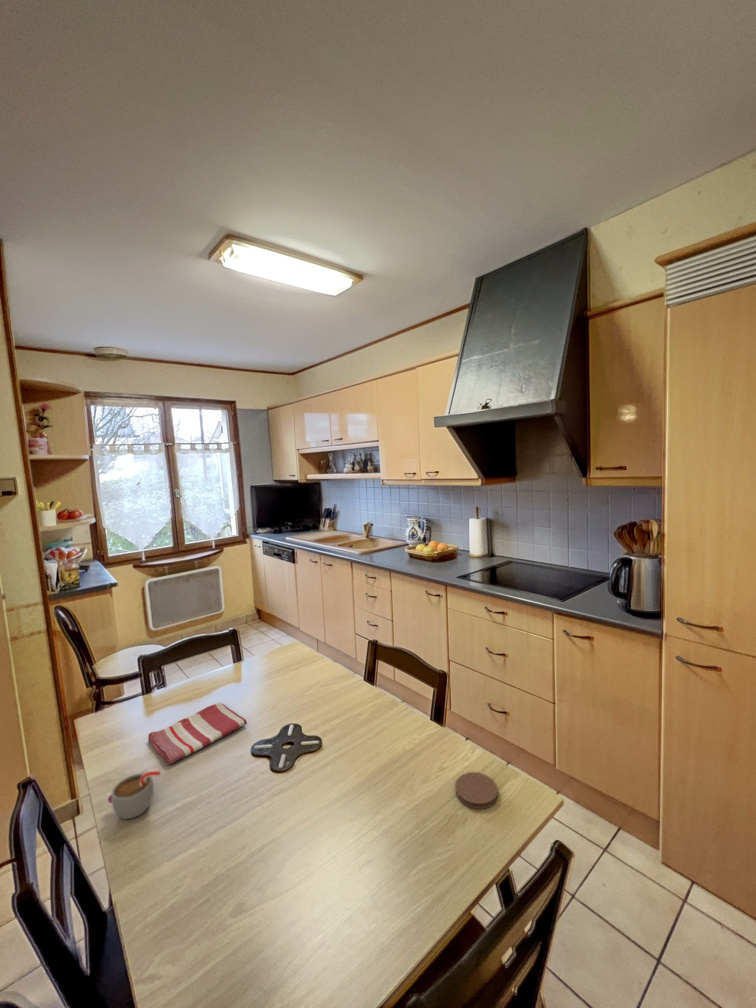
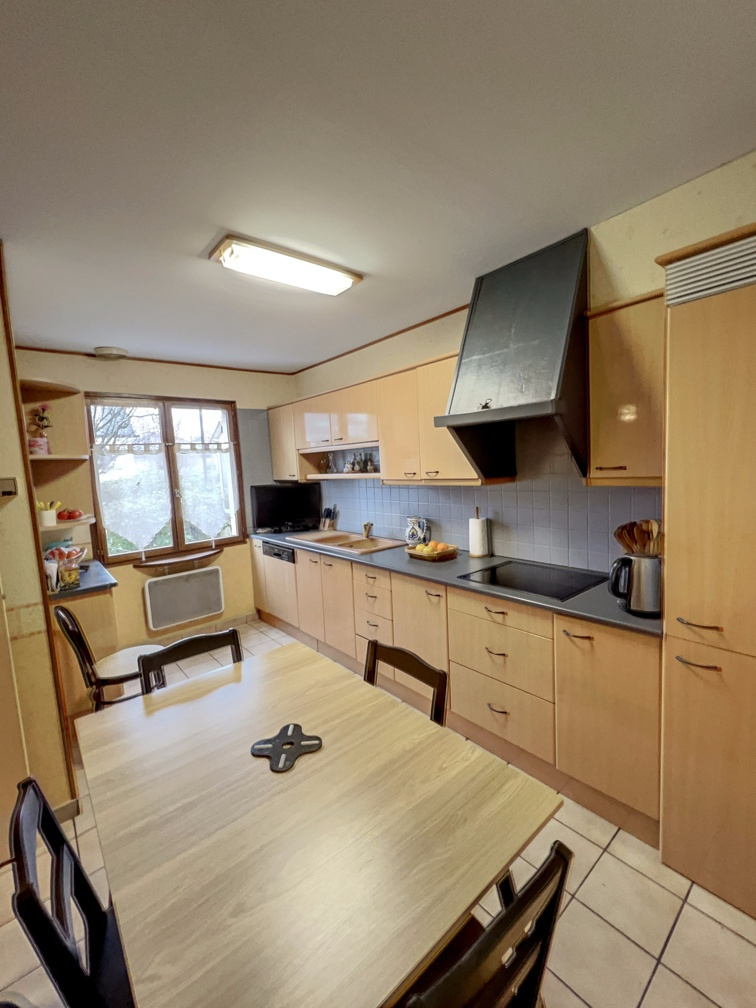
- dish towel (198, 729)
- mug (135, 789)
- coaster (476, 789)
